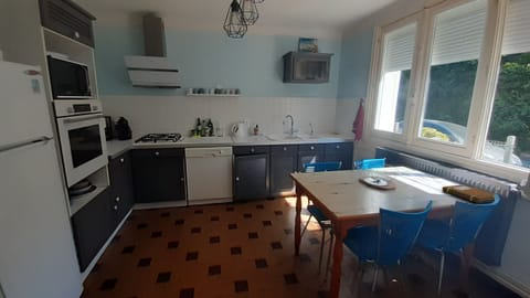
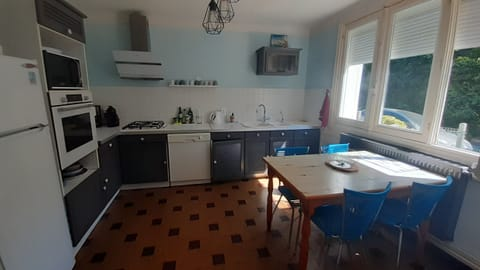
- notebook (467, 192)
